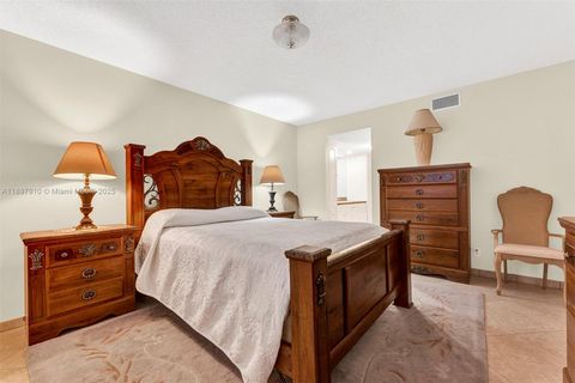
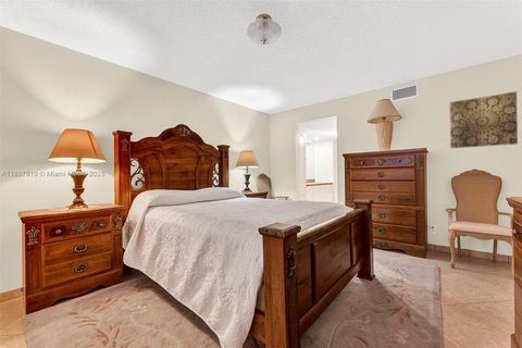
+ wall art (481, 122)
